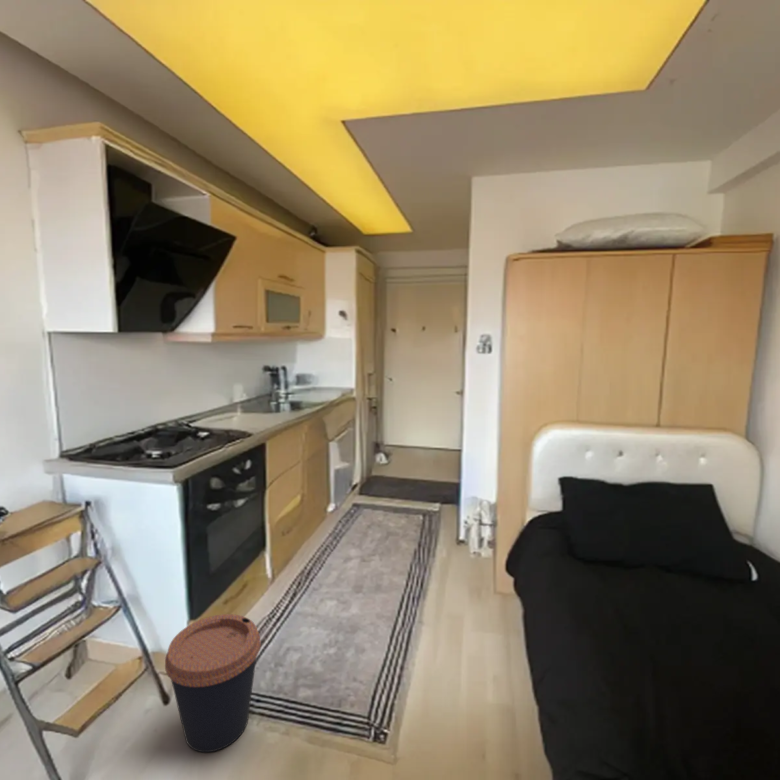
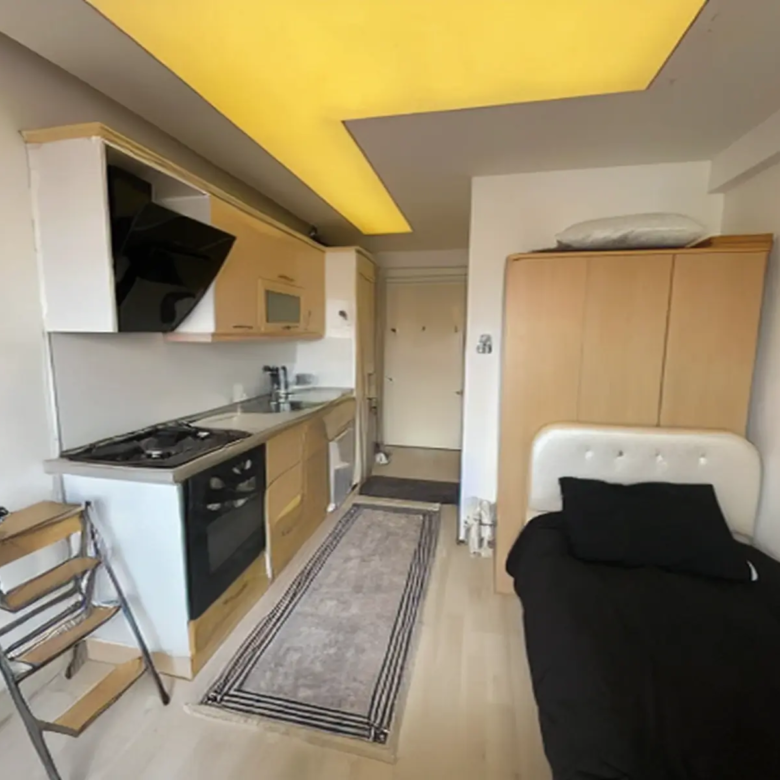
- coffee cup (215, 683)
